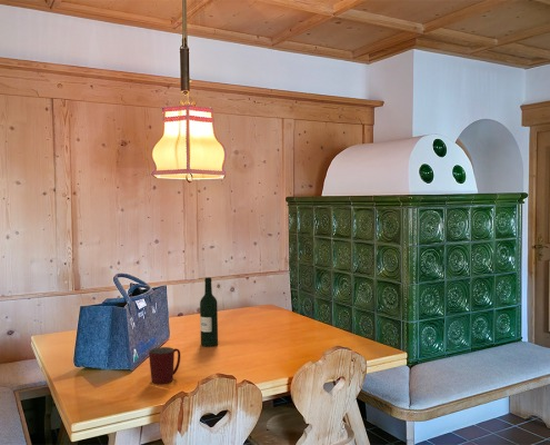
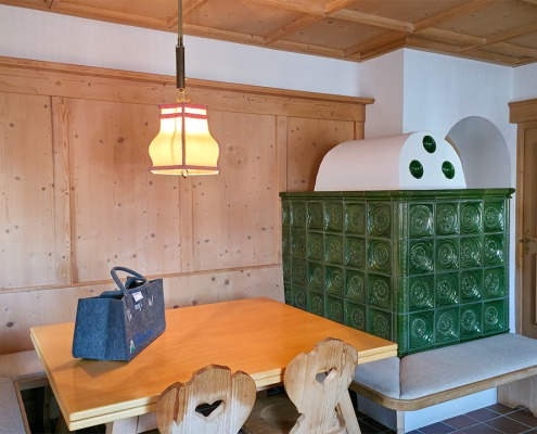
- mug (166, 364)
- wine bottle (208, 310)
